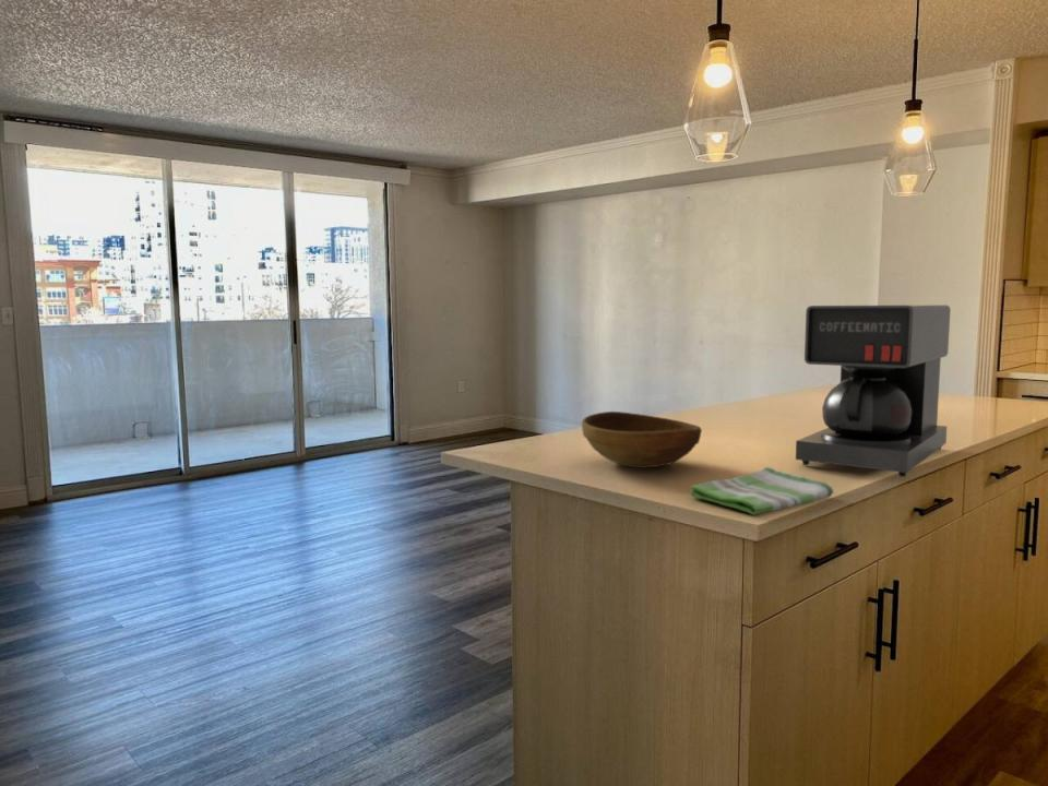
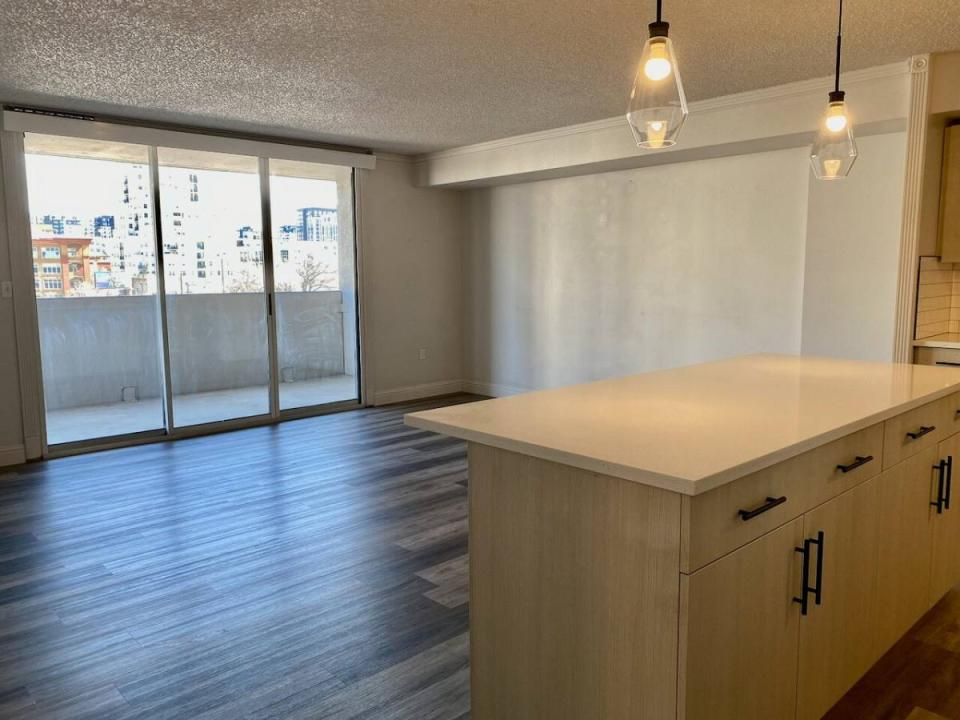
- dish towel (761, 488)
- bowl (640, 441)
- coffee maker (878, 381)
